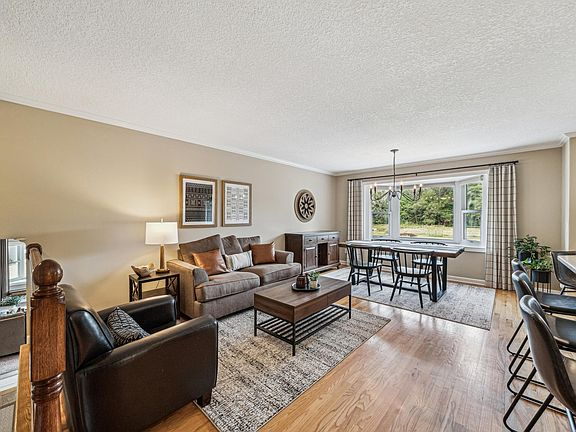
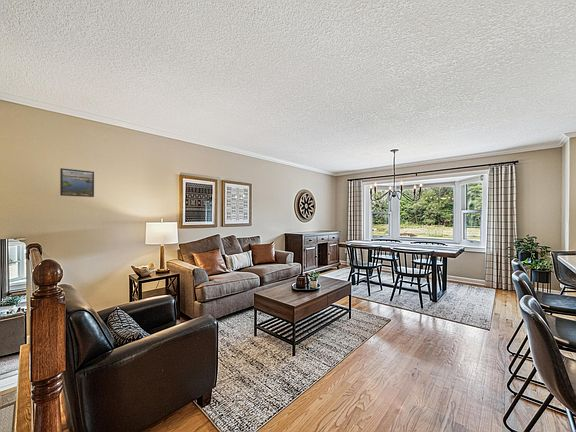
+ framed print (77, 183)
